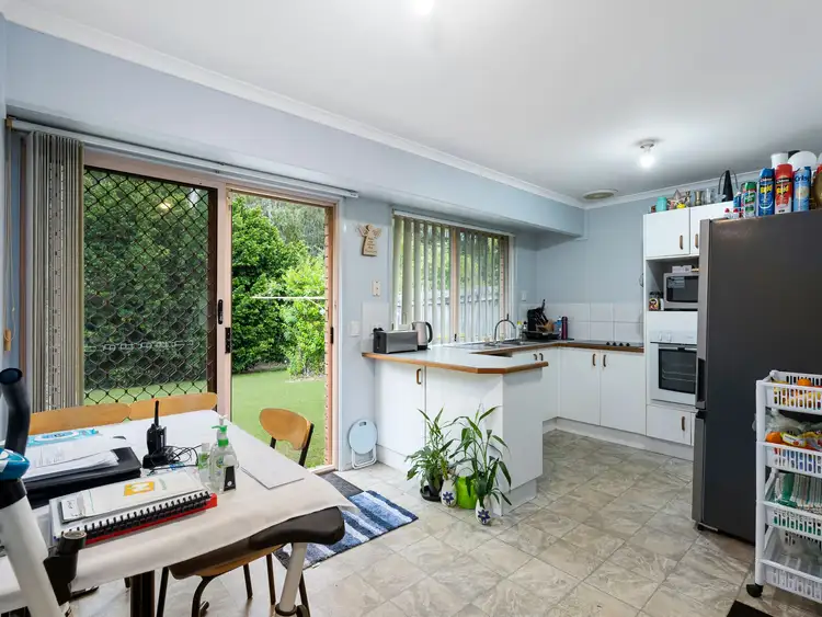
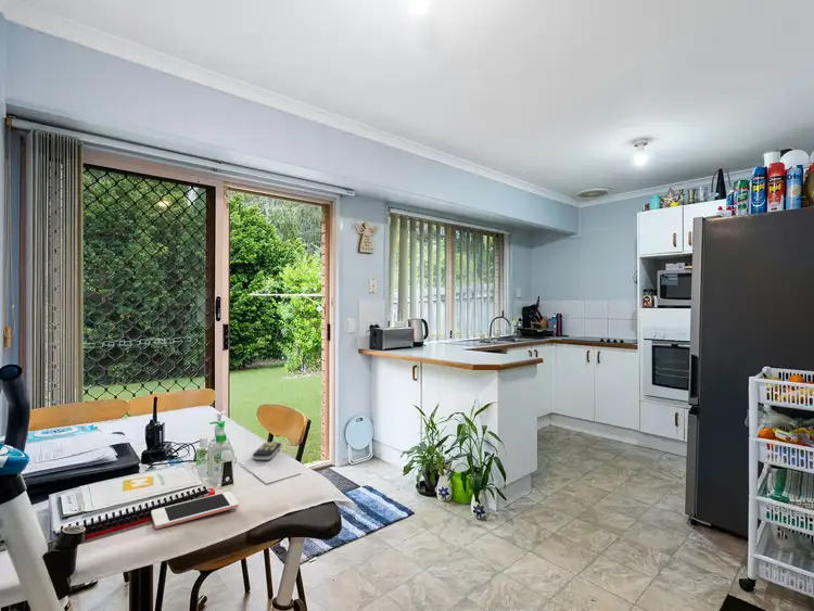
+ cell phone (195, 508)
+ remote control (267, 449)
